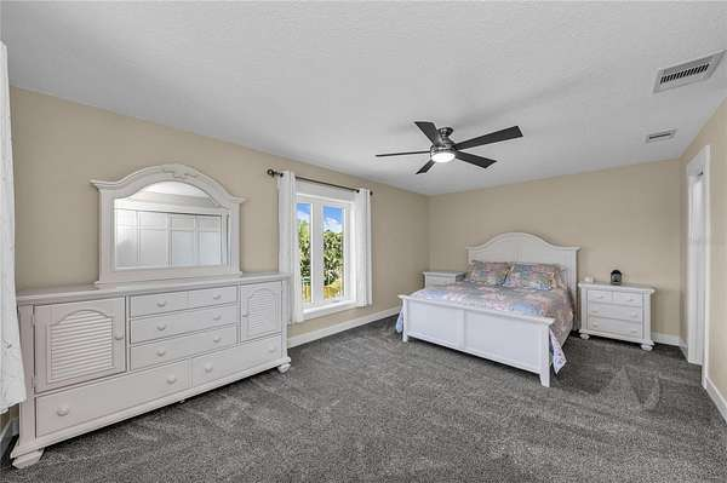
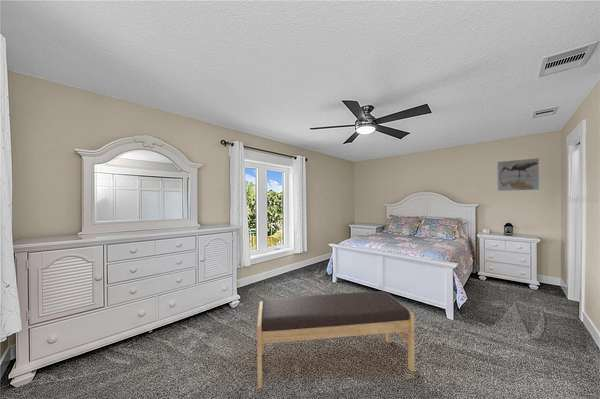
+ bench (332, 332)
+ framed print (517, 175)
